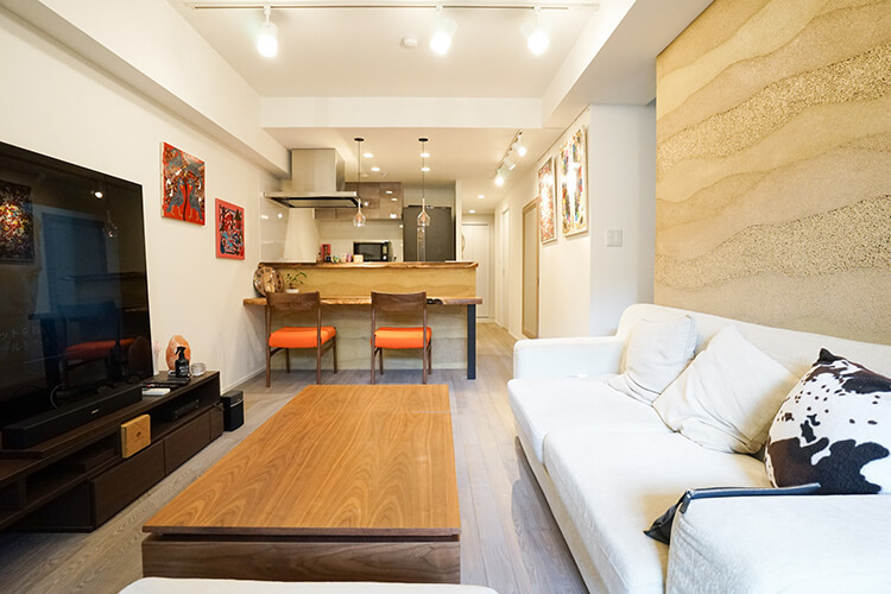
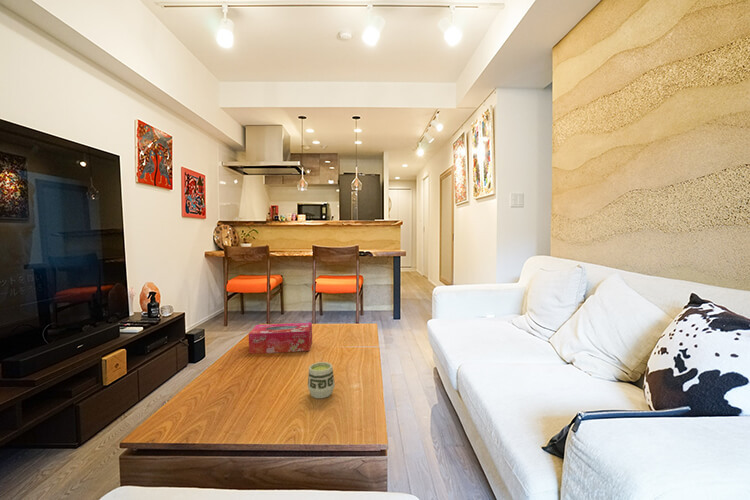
+ tissue box (282, 337)
+ cup (321, 379)
